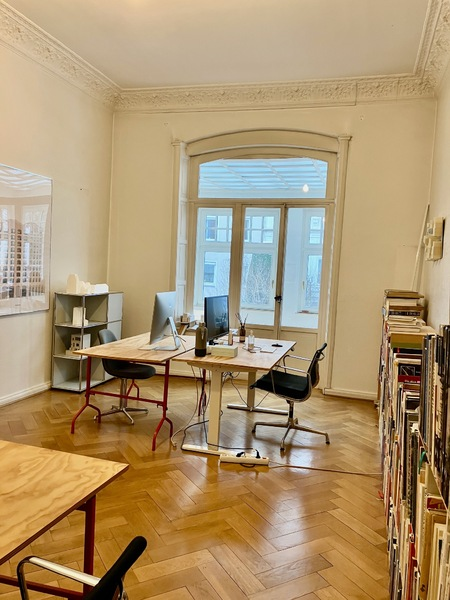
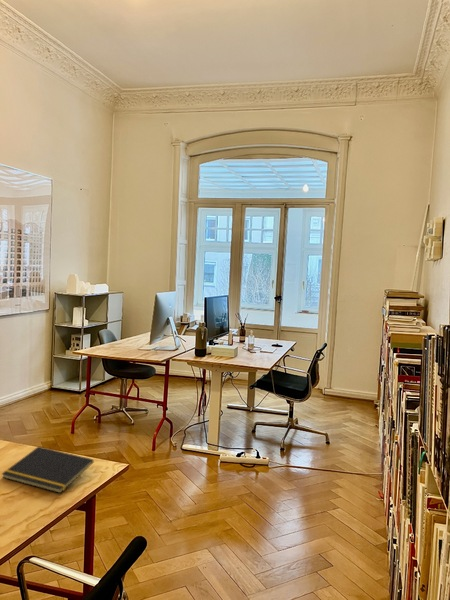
+ notepad (48, 468)
